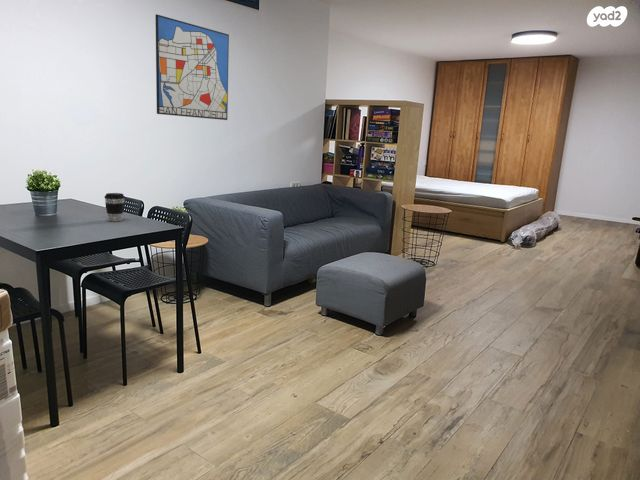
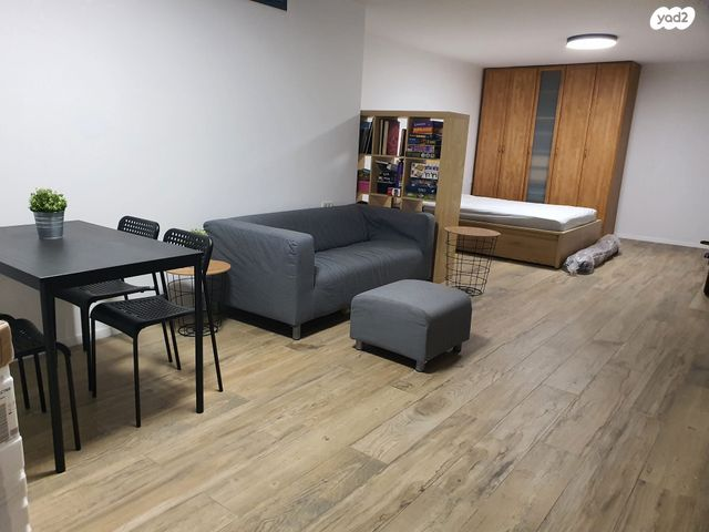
- wall art (194, 72)
- coffee cup (115, 207)
